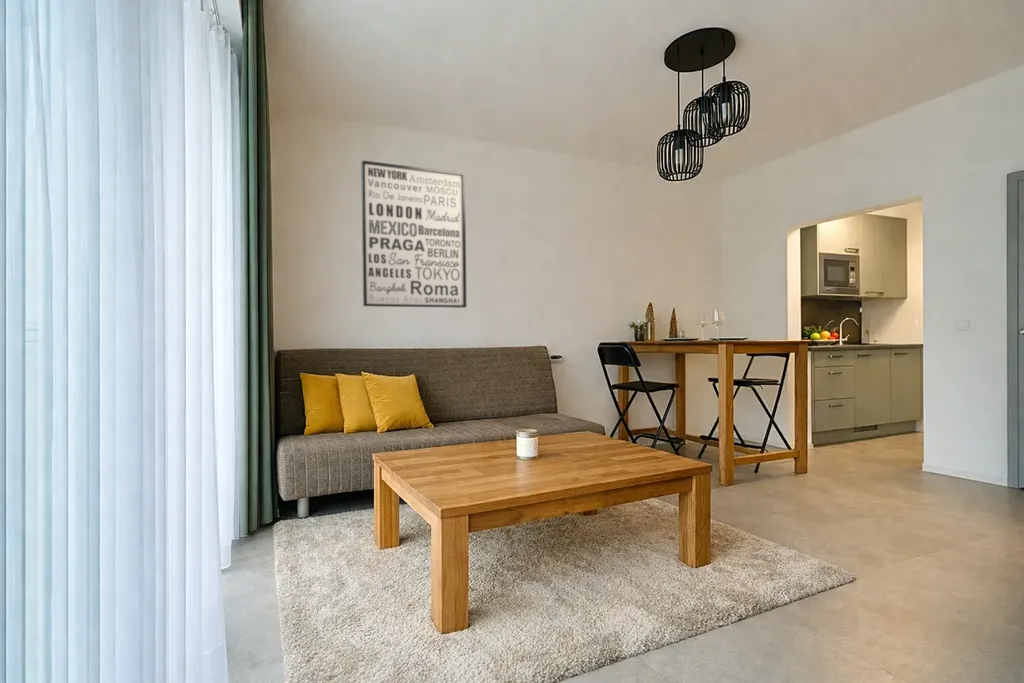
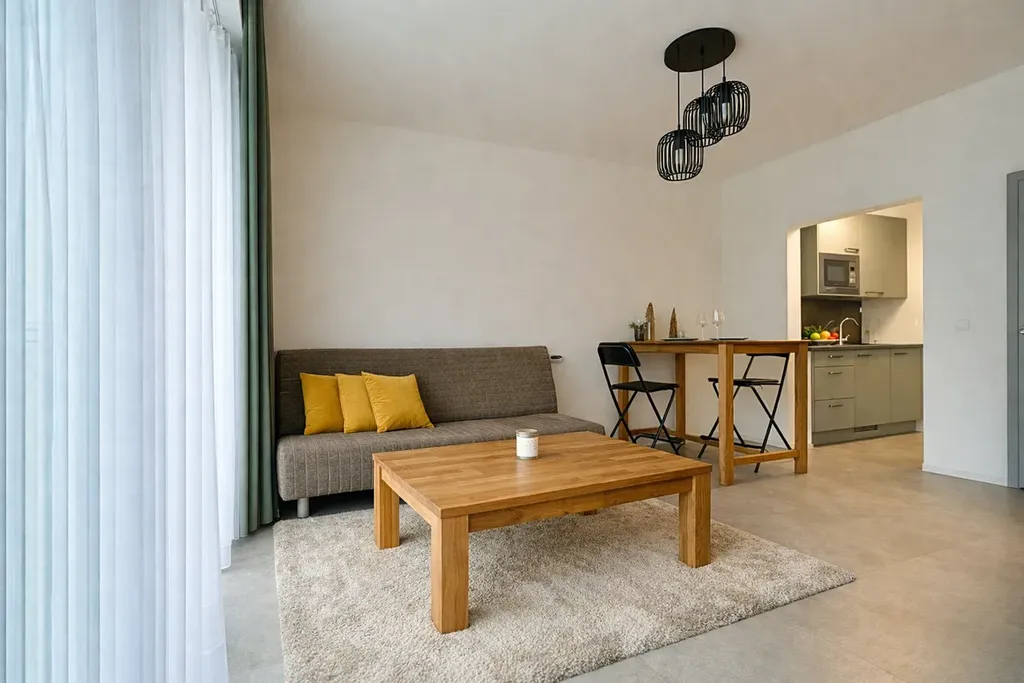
- wall art (415, 237)
